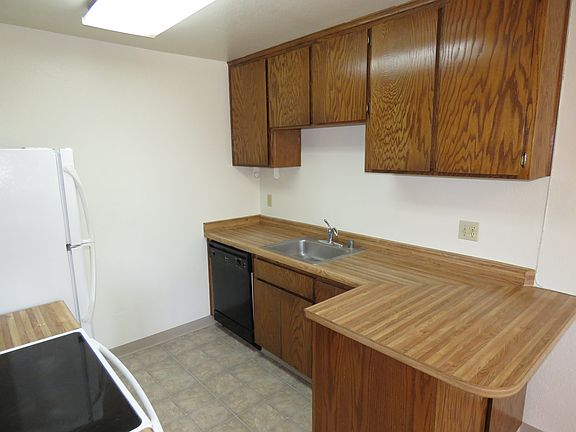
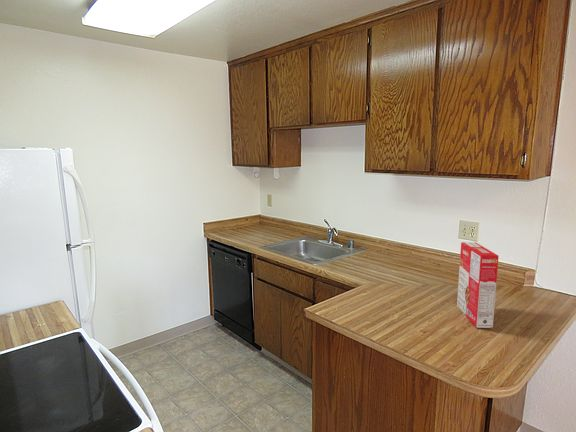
+ cereal box (475, 282)
